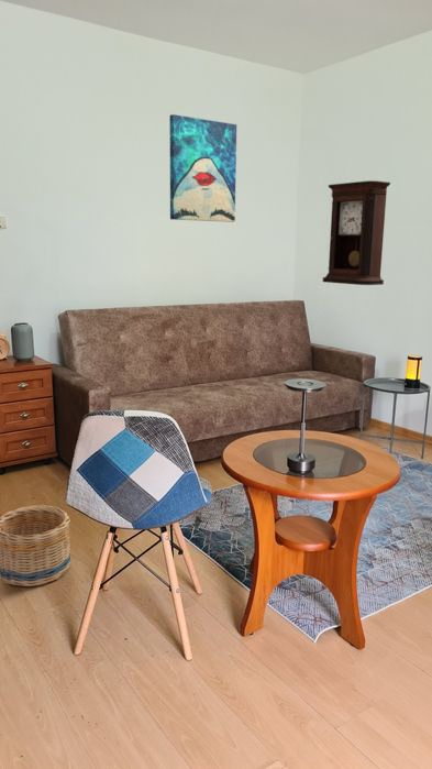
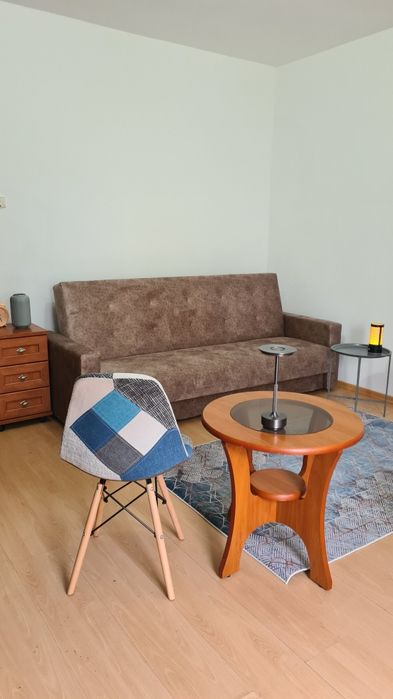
- basket (33, 543)
- wall art (203, 171)
- pendulum clock (353, 233)
